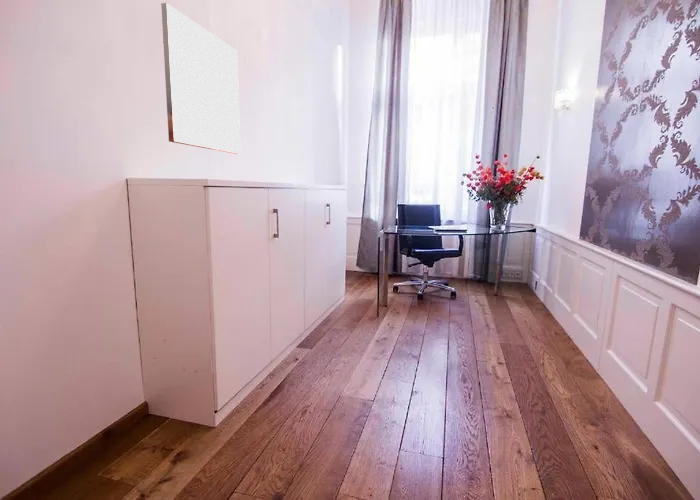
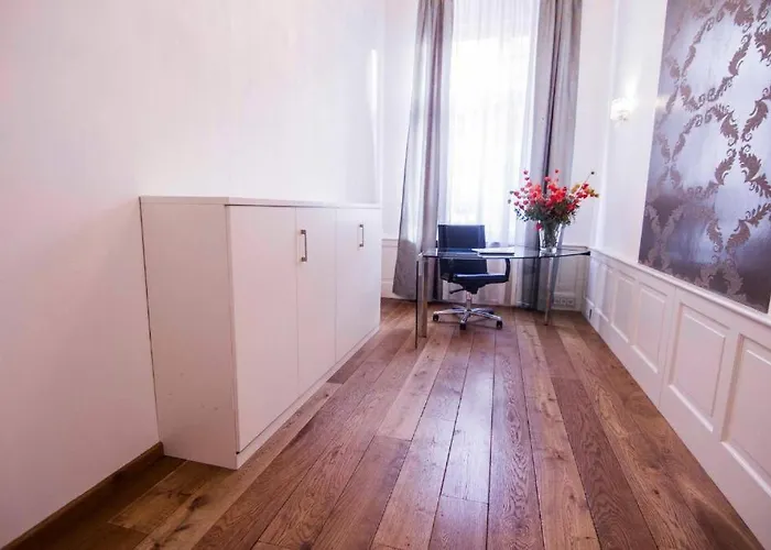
- wall art (206, 91)
